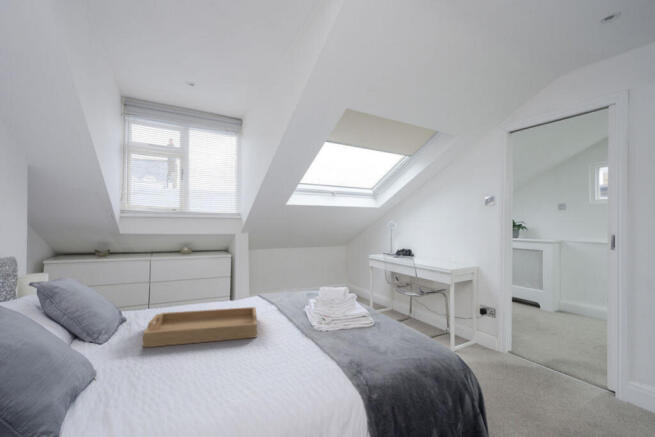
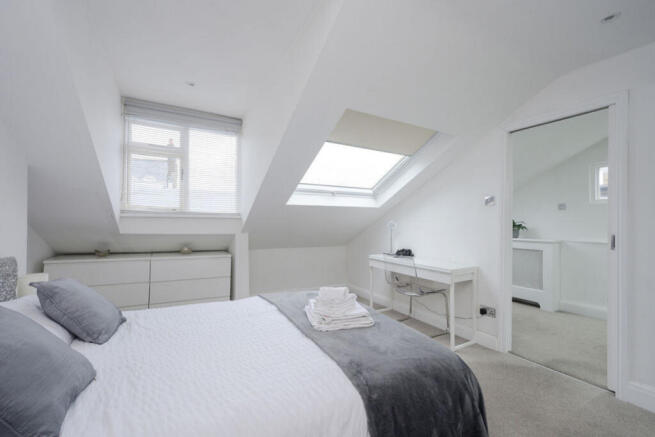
- serving tray (206, 322)
